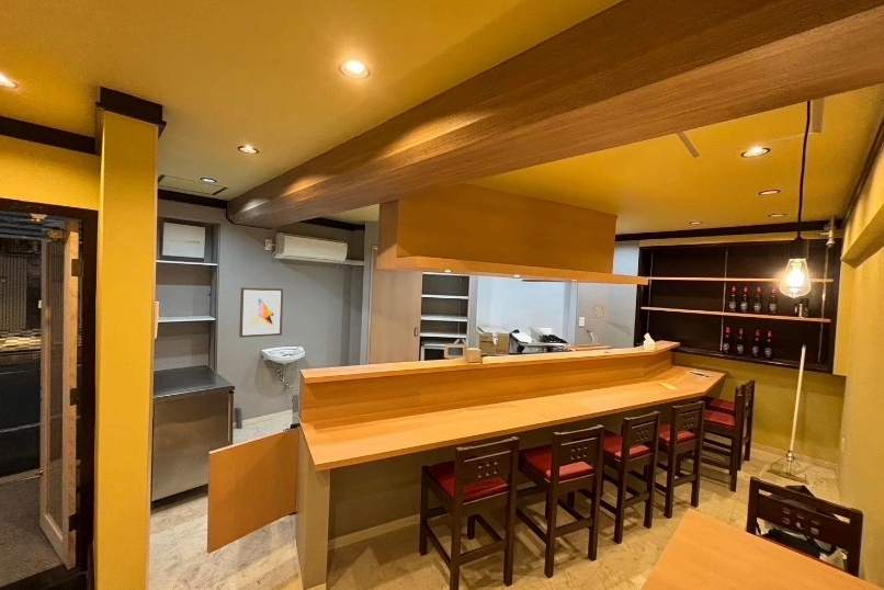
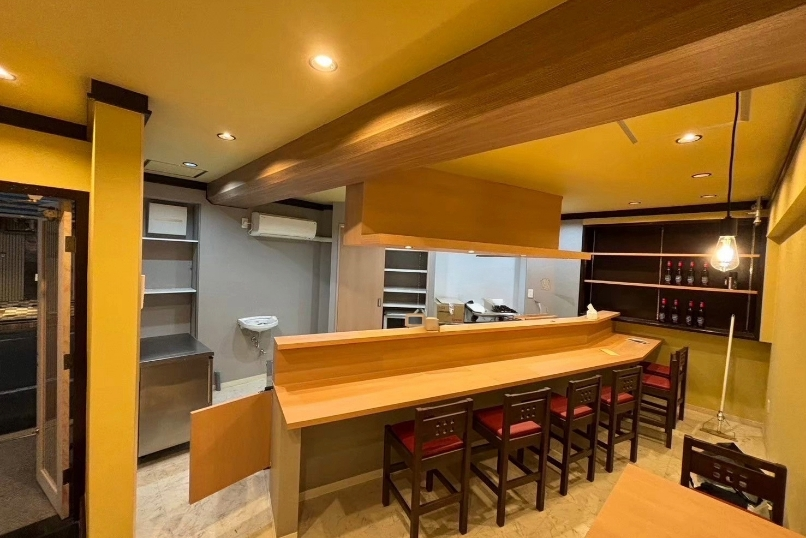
- wall art (261, 311)
